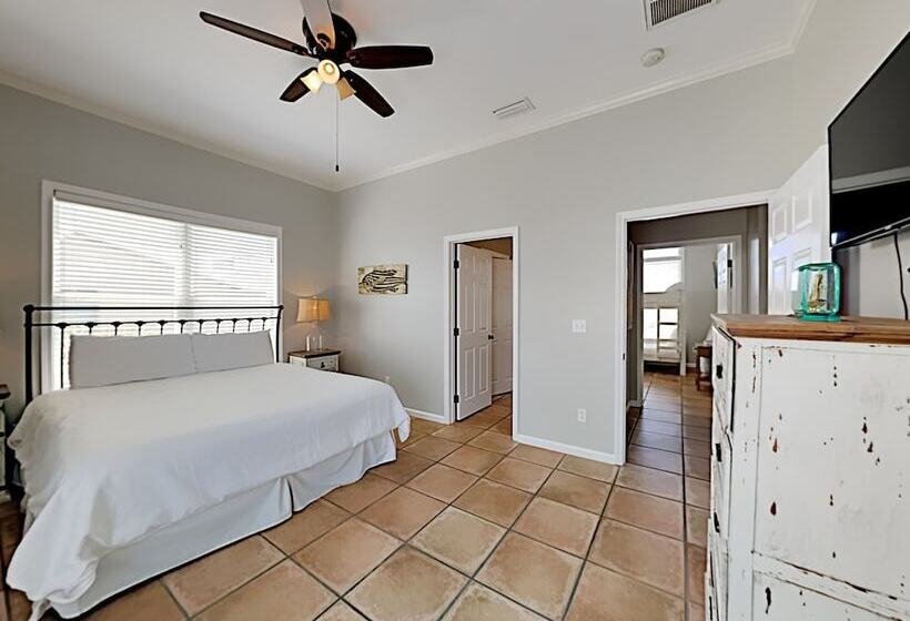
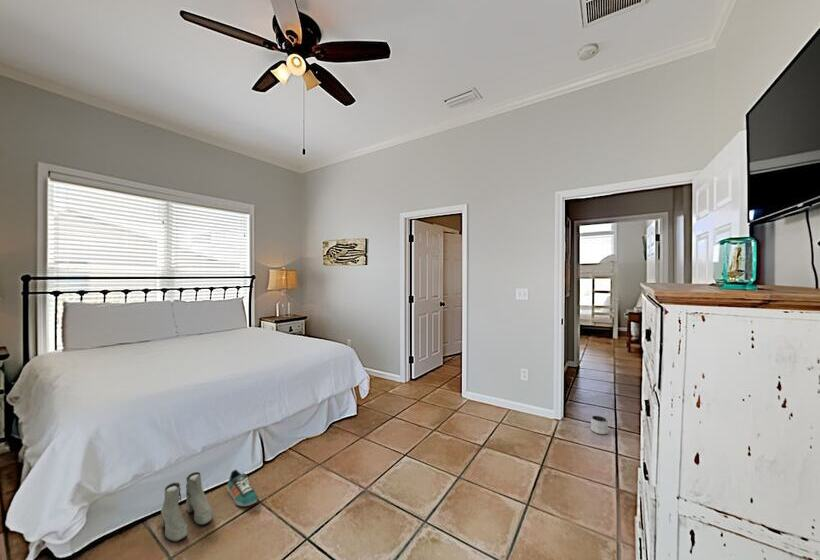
+ planter (599, 424)
+ boots (187, 502)
+ sneaker (241, 487)
